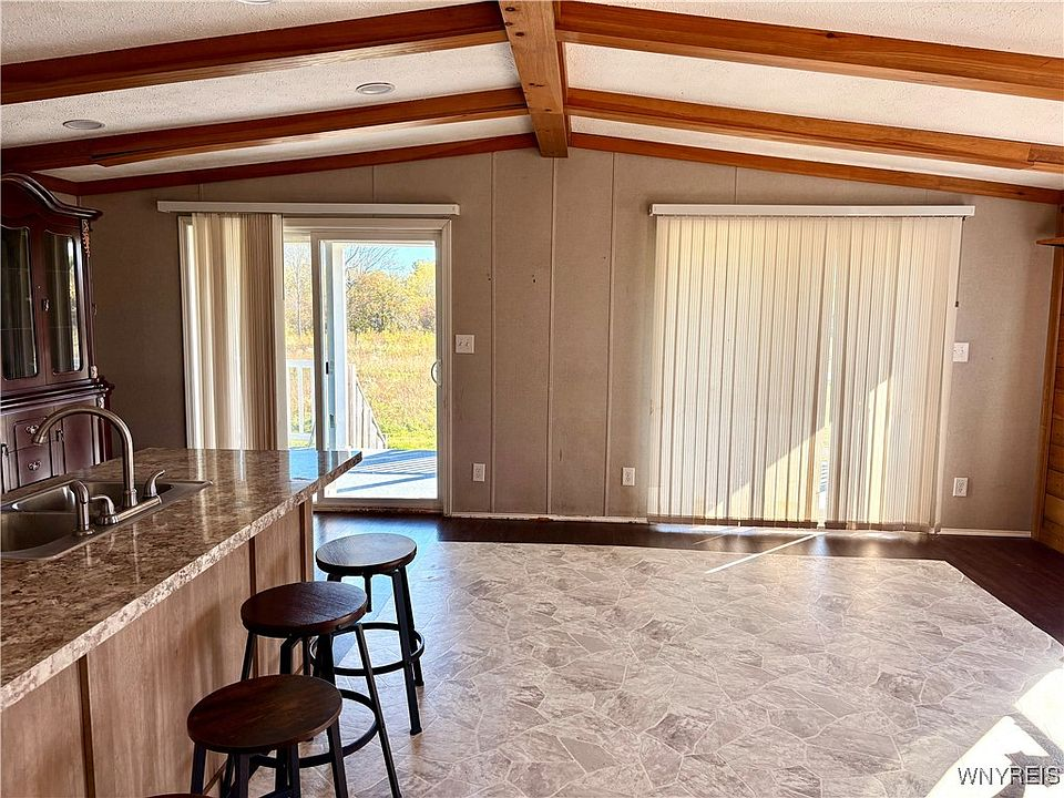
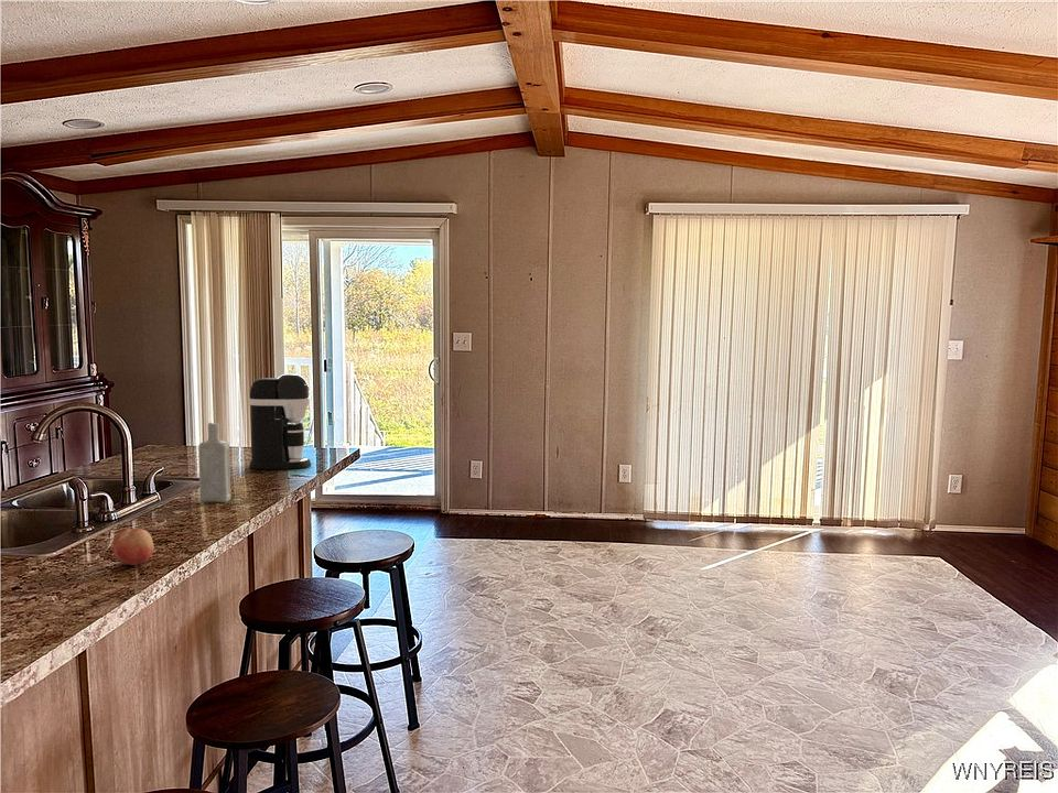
+ fruit (133, 546)
+ bottle (214, 461)
+ coffee maker (279, 420)
